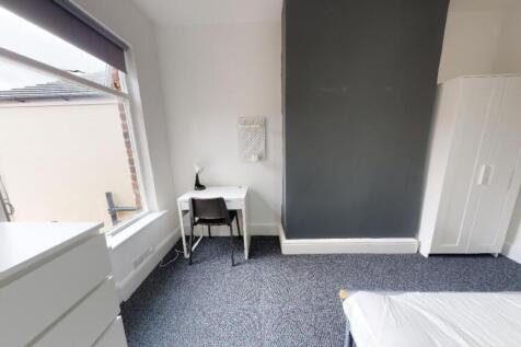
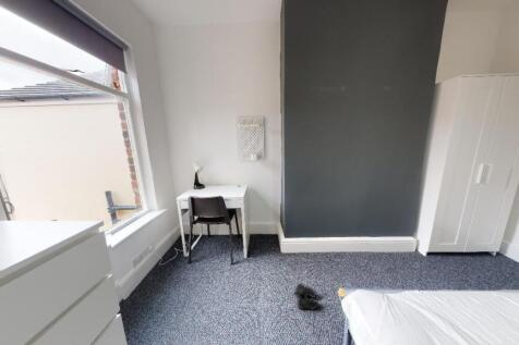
+ boots (304, 292)
